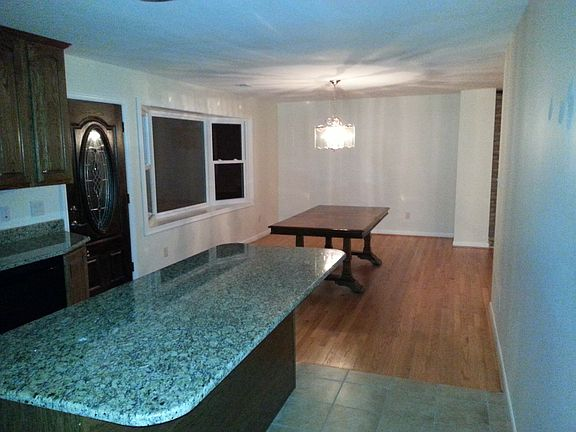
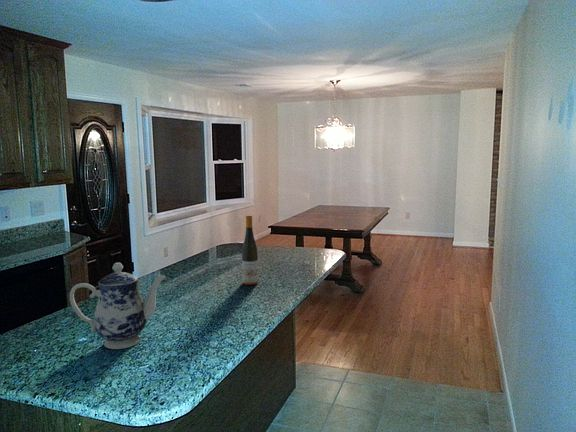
+ teapot (120, 303)
+ wine bottle (249, 249)
